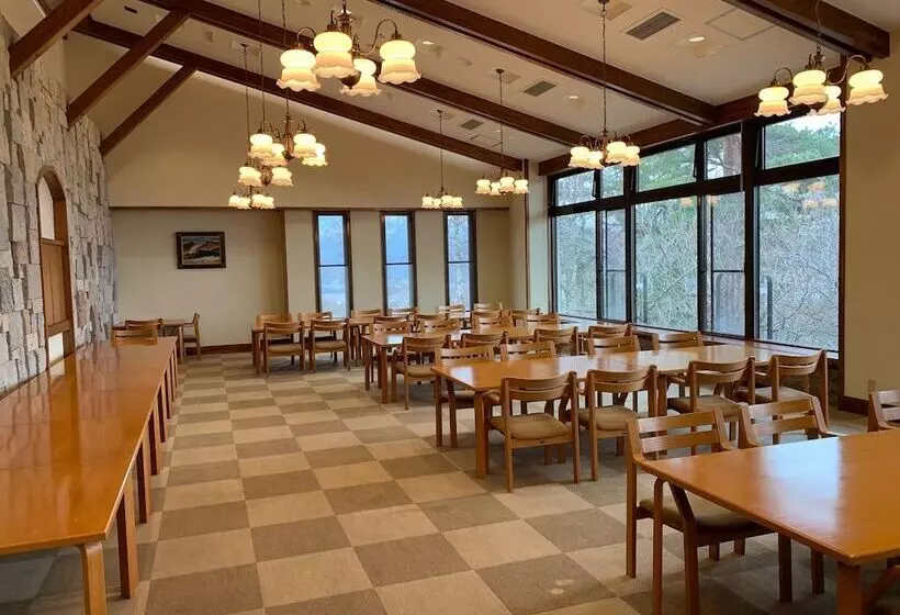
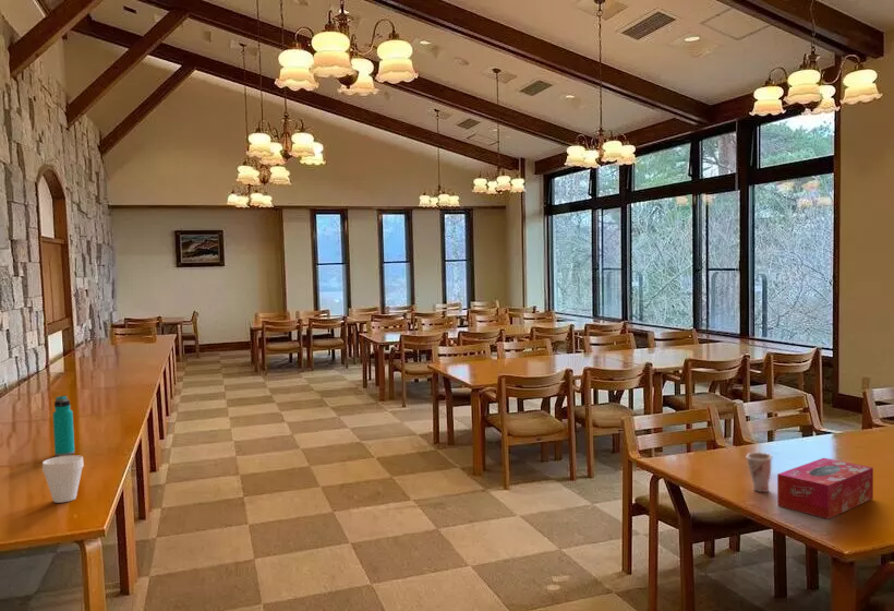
+ cup (759, 472)
+ tissue box (825, 486)
+ water bottle (63, 424)
+ cup (63, 479)
